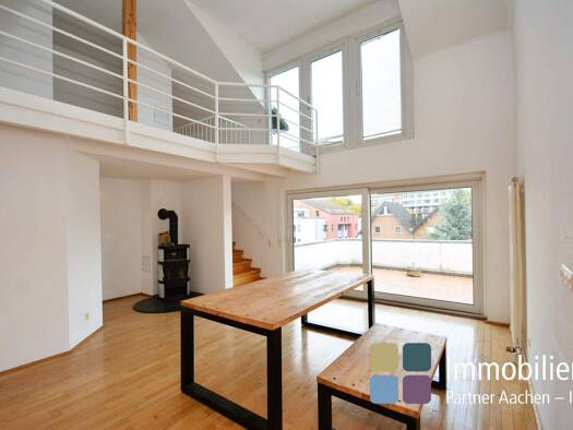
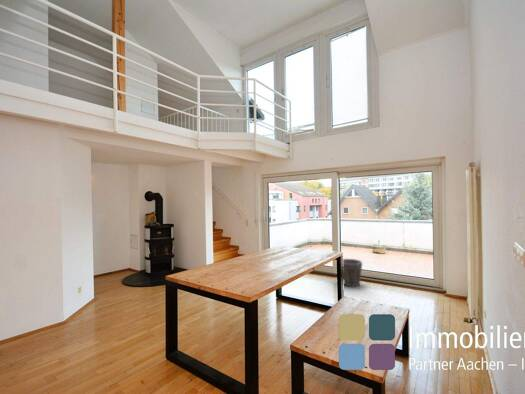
+ waste bin (350, 272)
